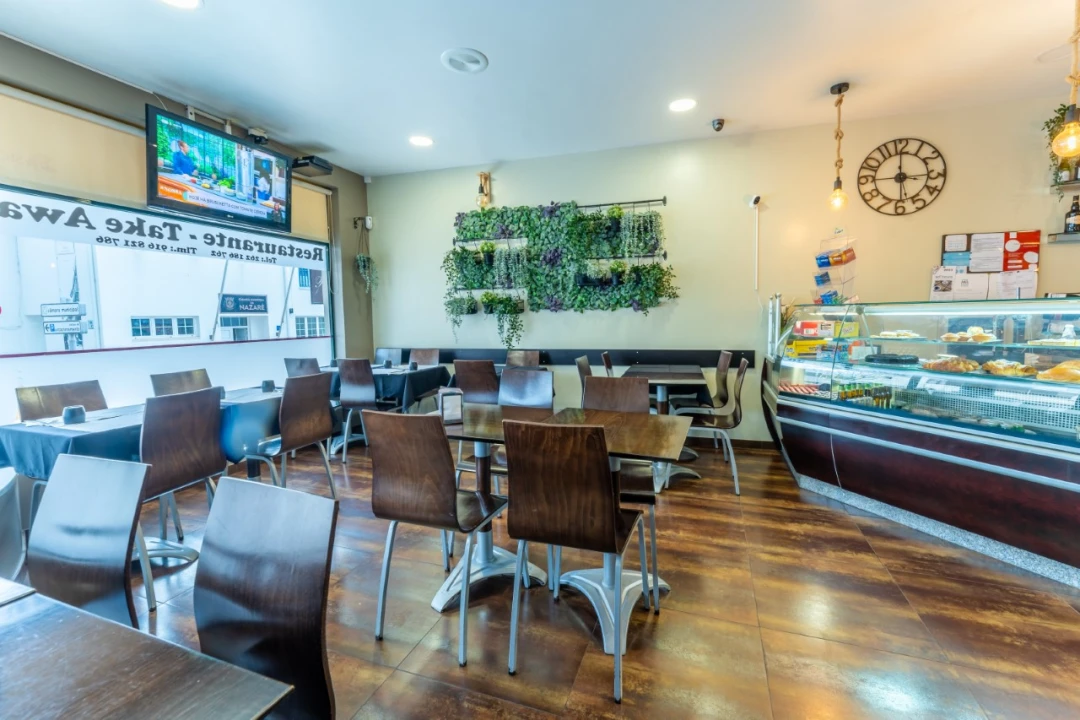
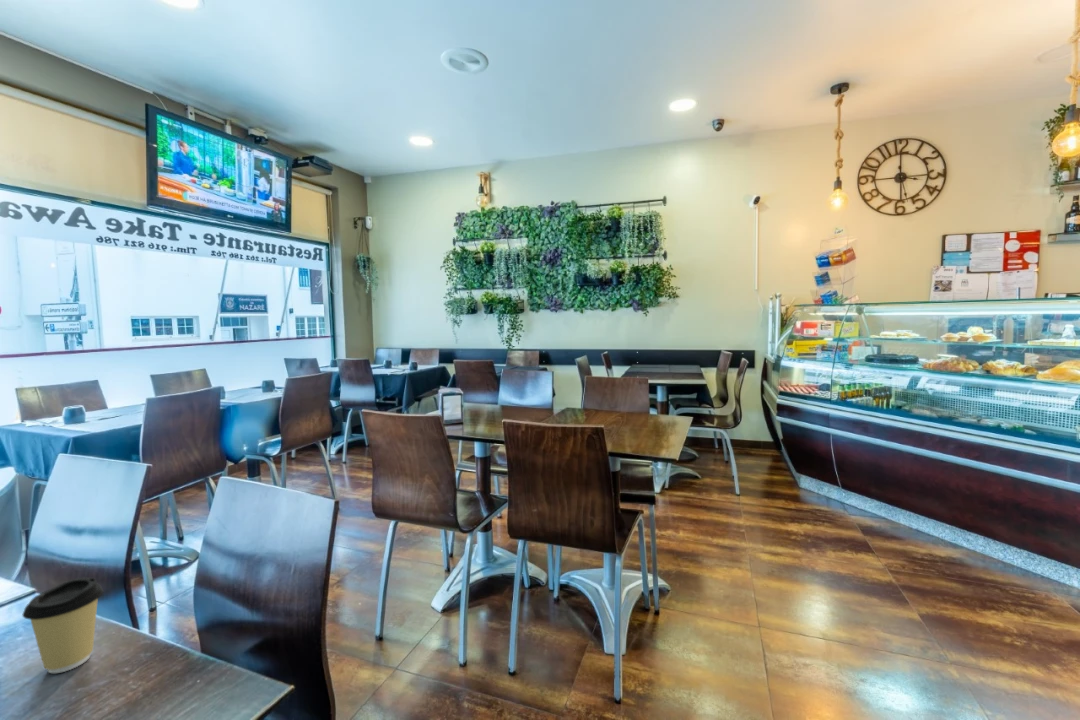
+ coffee cup (66, 626)
